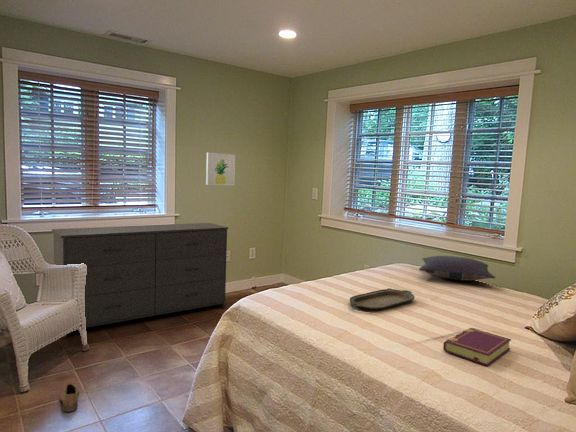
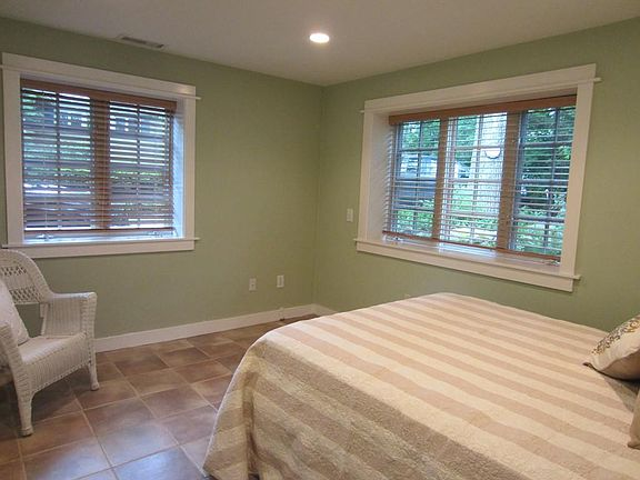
- pillow (455, 267)
- book (476, 344)
- wall art (221, 169)
- serving tray (382, 300)
- shoe (69, 390)
- dresser (147, 272)
